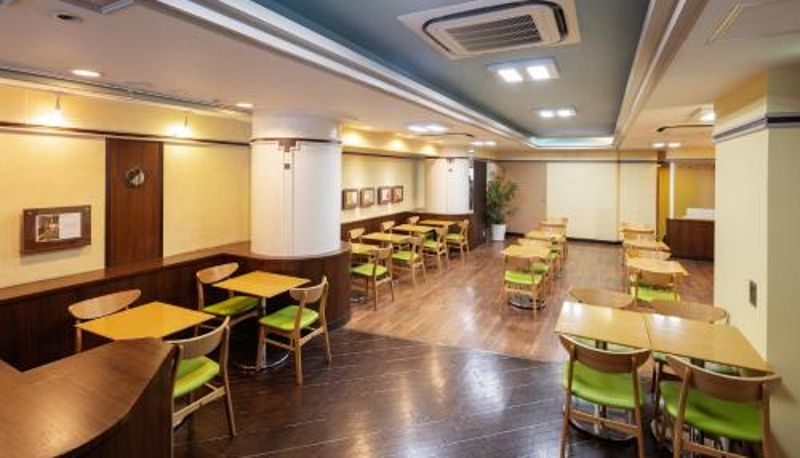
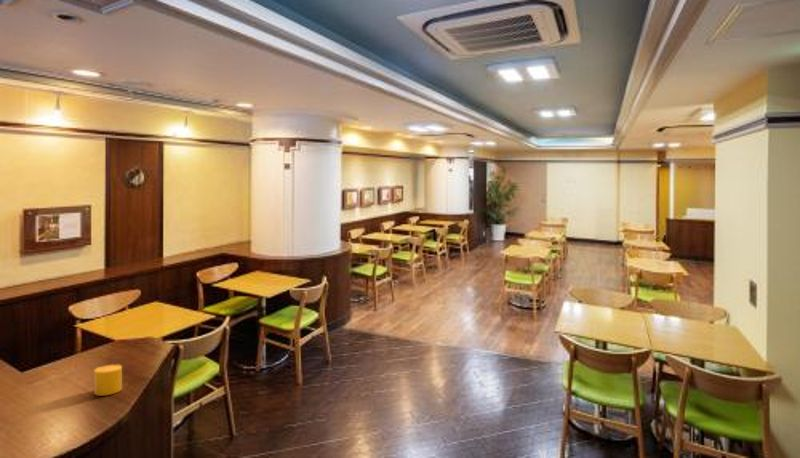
+ cup (108, 379)
